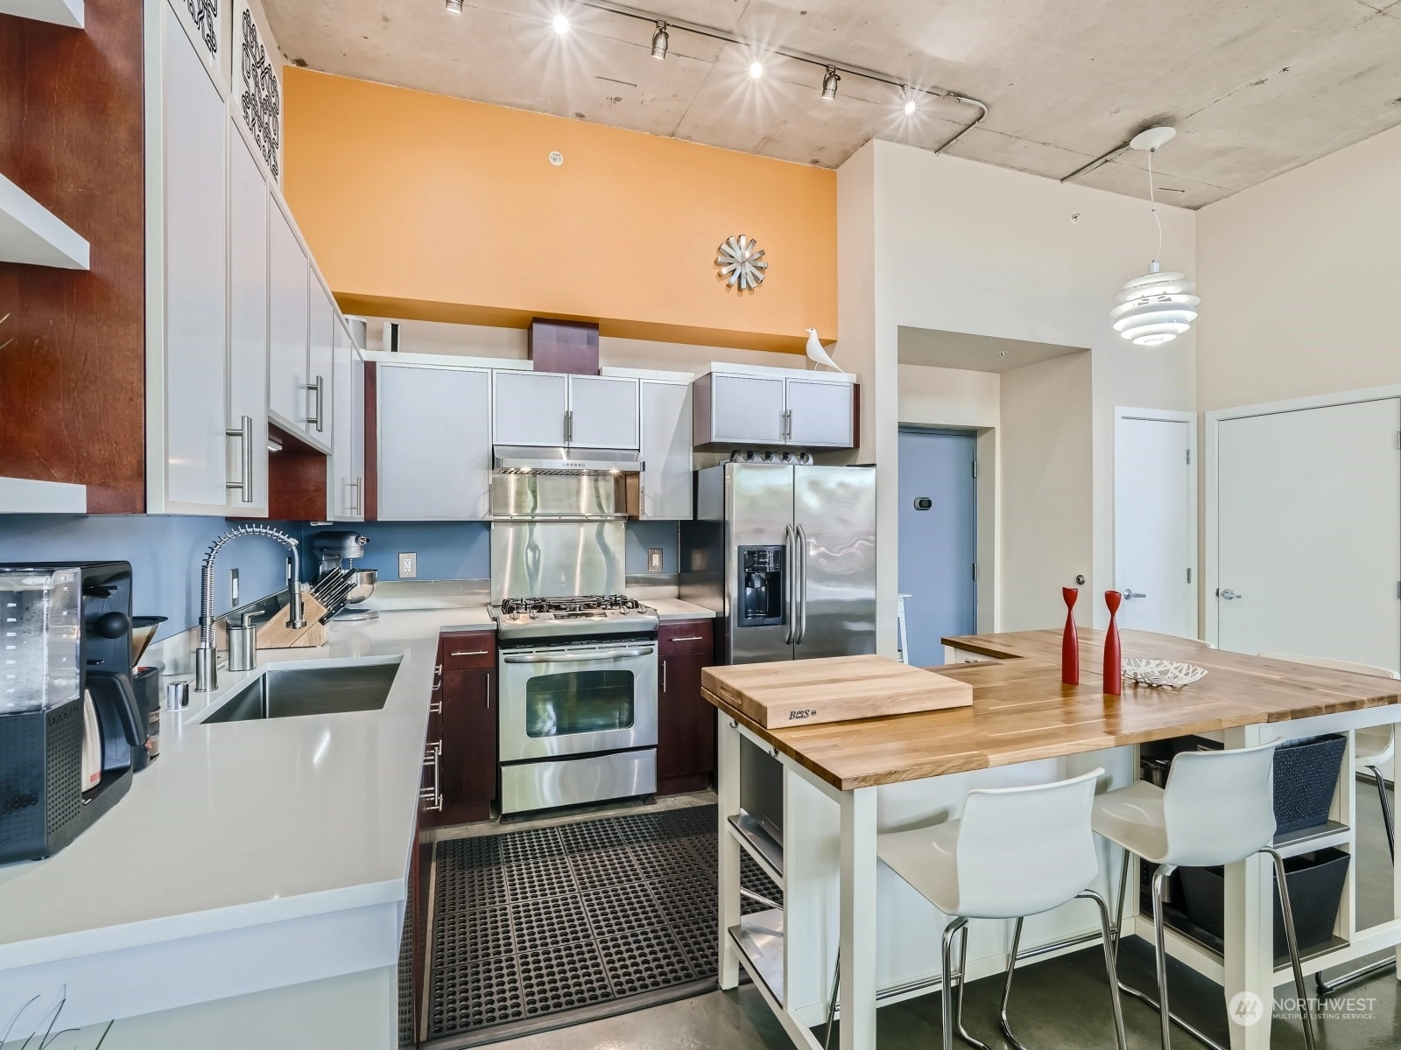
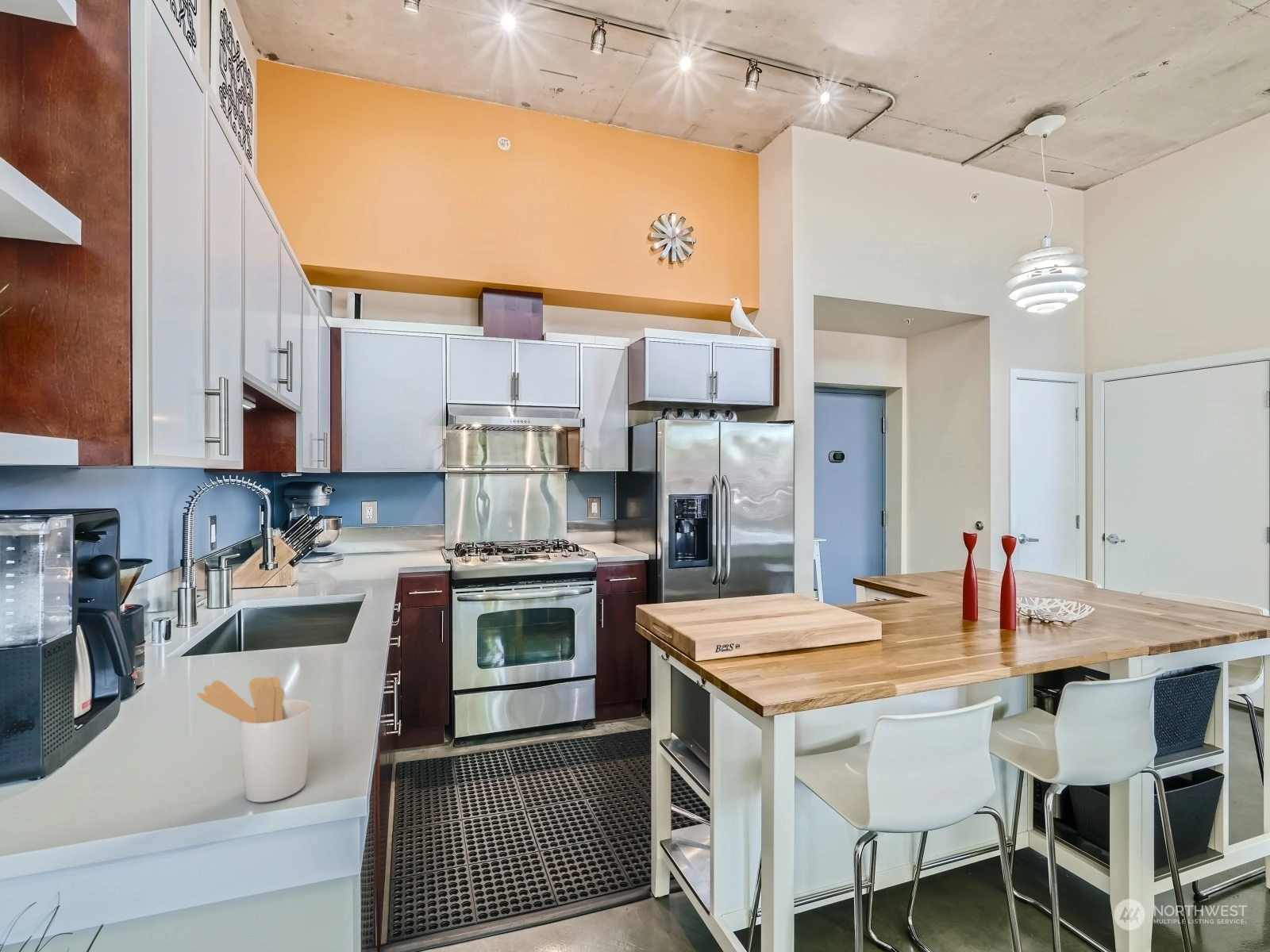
+ utensil holder (256, 734)
